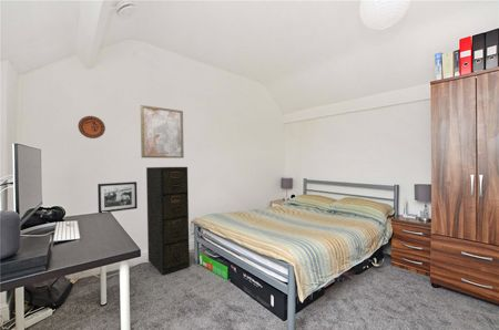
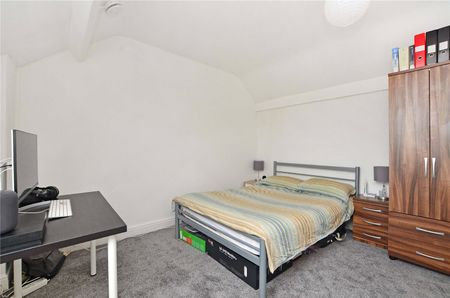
- filing cabinet (167, 215)
- picture frame (118, 196)
- wall art (163, 133)
- decorative plate (91, 126)
